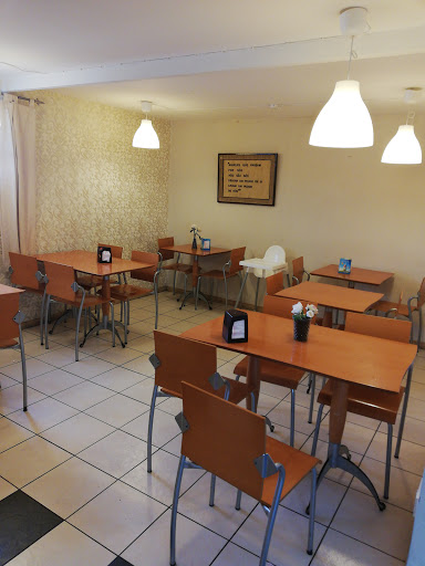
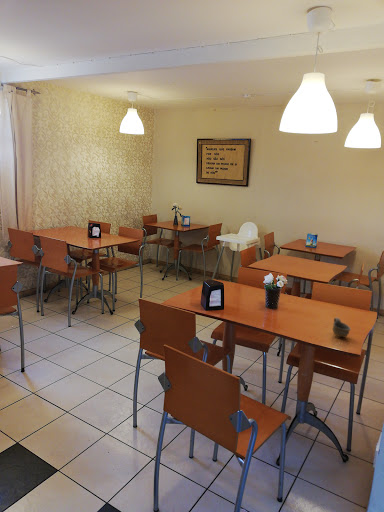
+ cup (341, 328)
